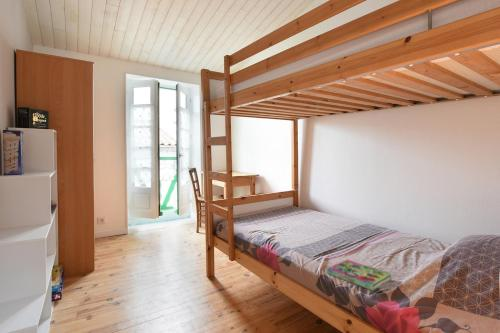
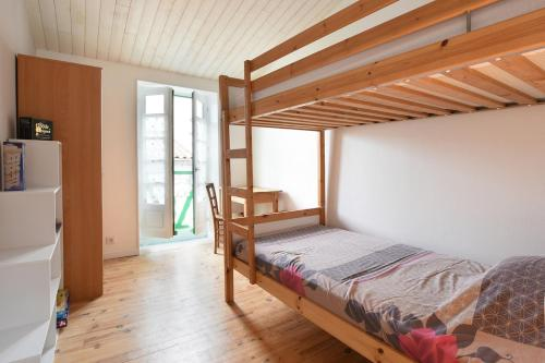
- book (358, 273)
